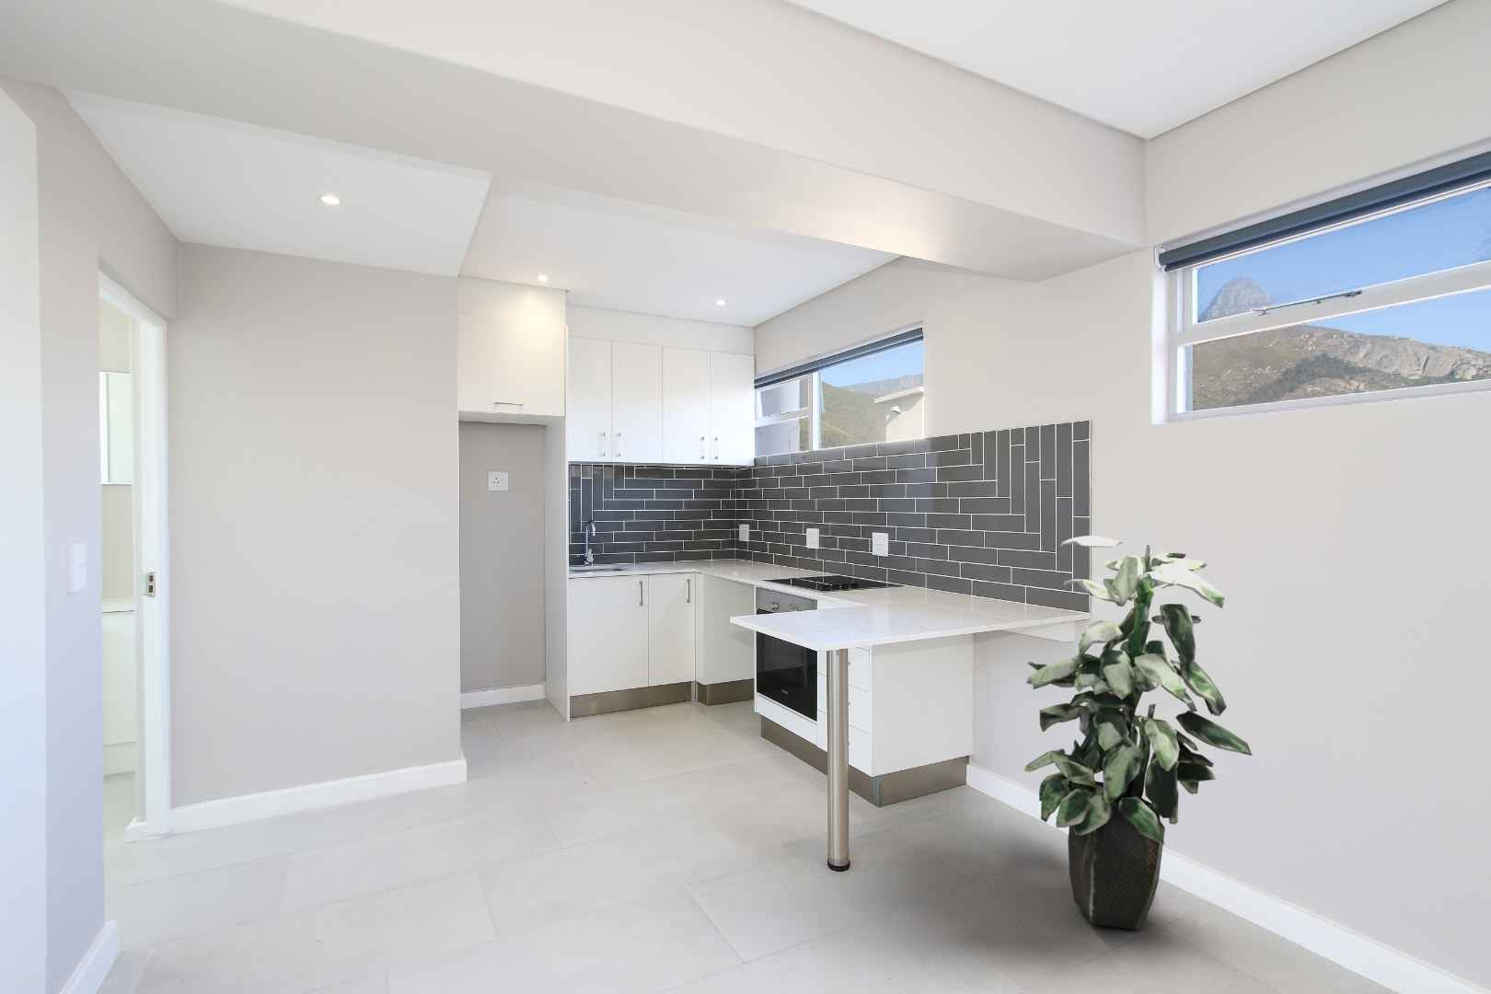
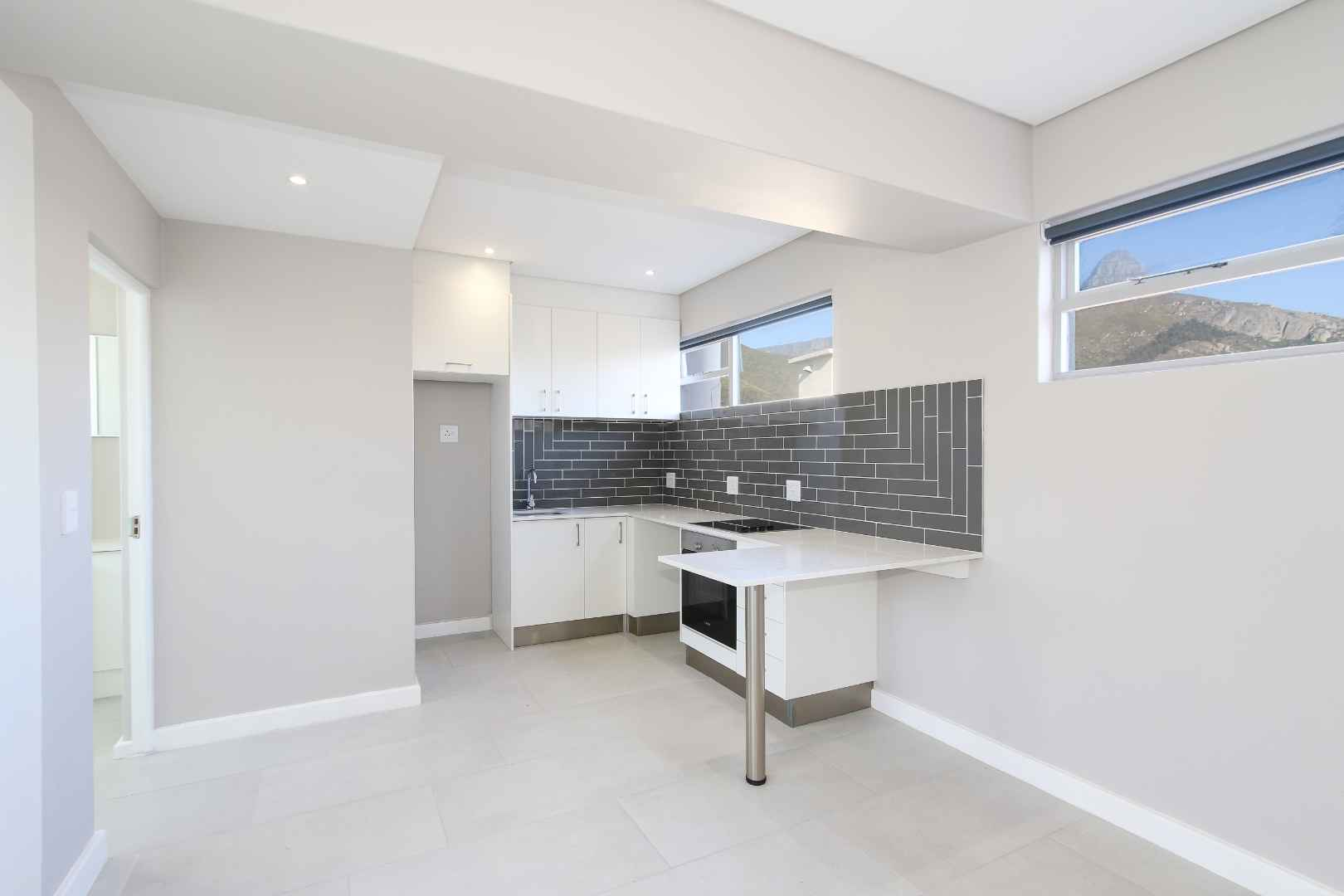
- indoor plant (1117, 723)
